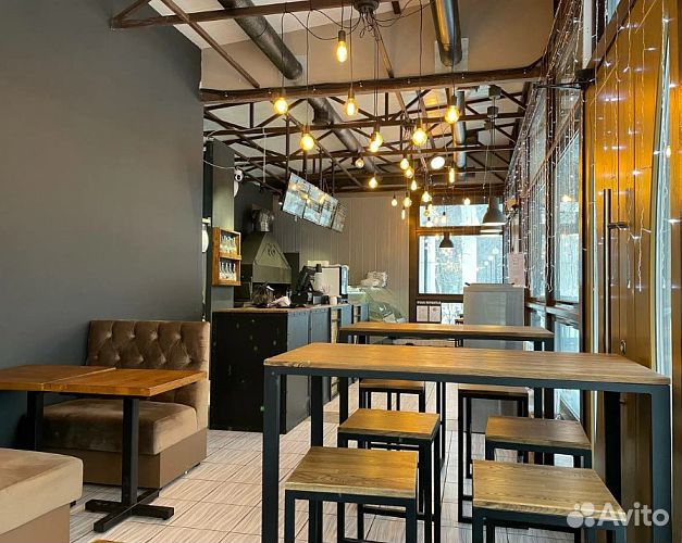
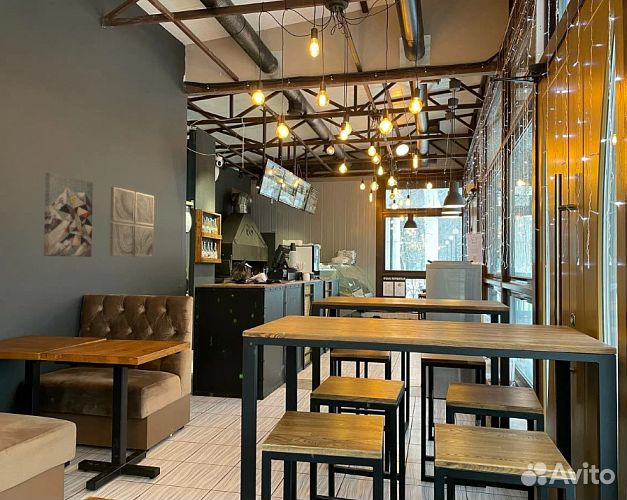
+ wall art (133, 223)
+ wall art (69, 217)
